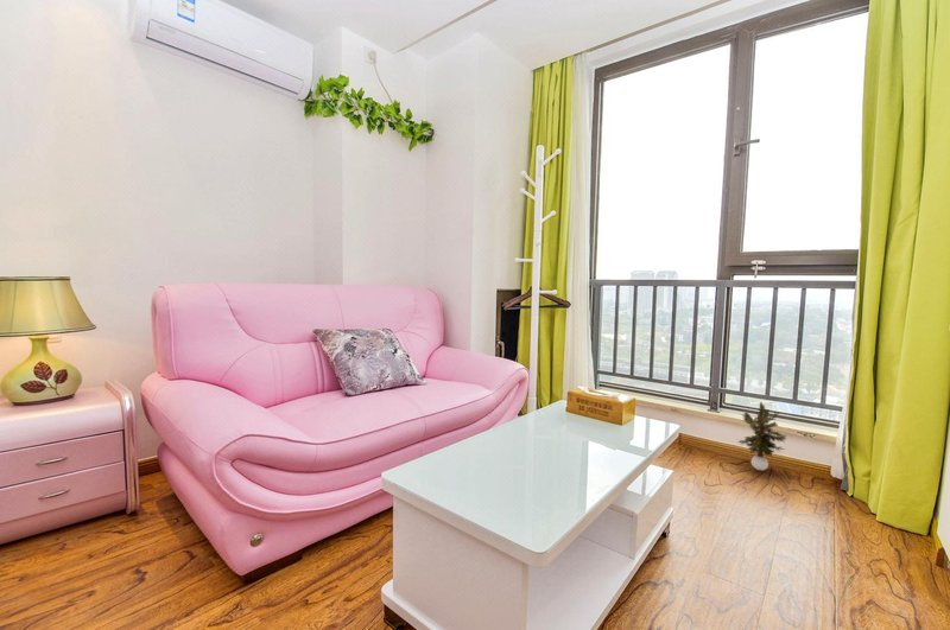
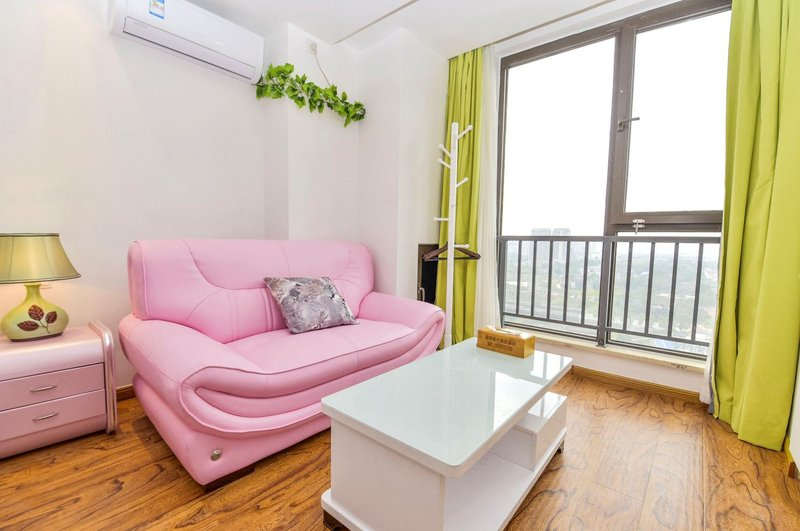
- potted plant (761, 437)
